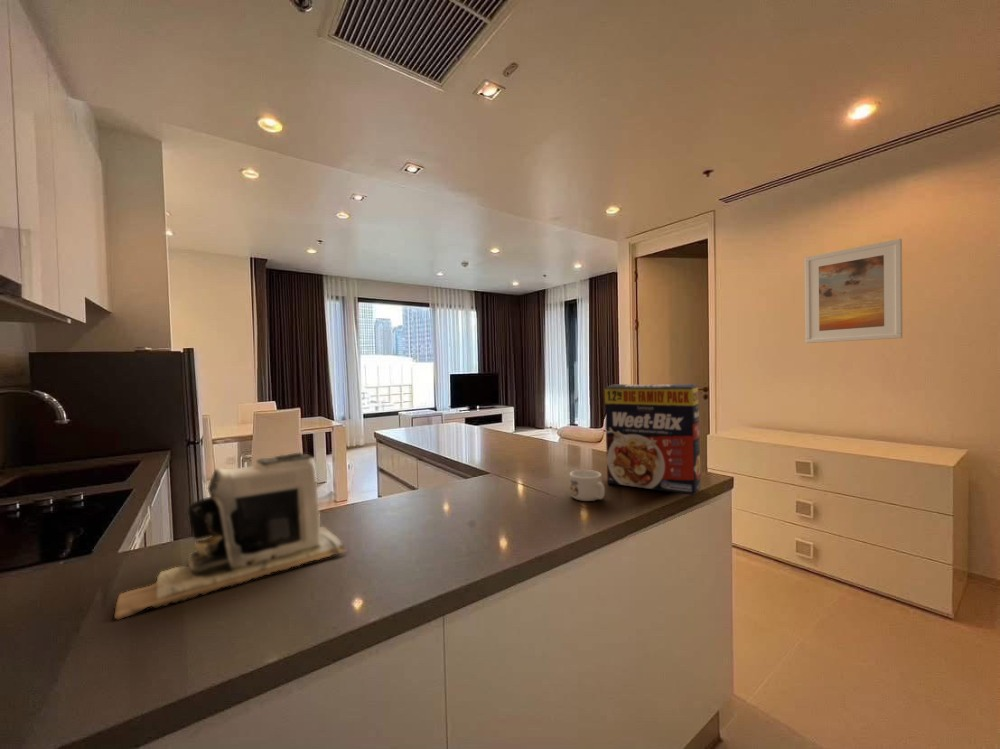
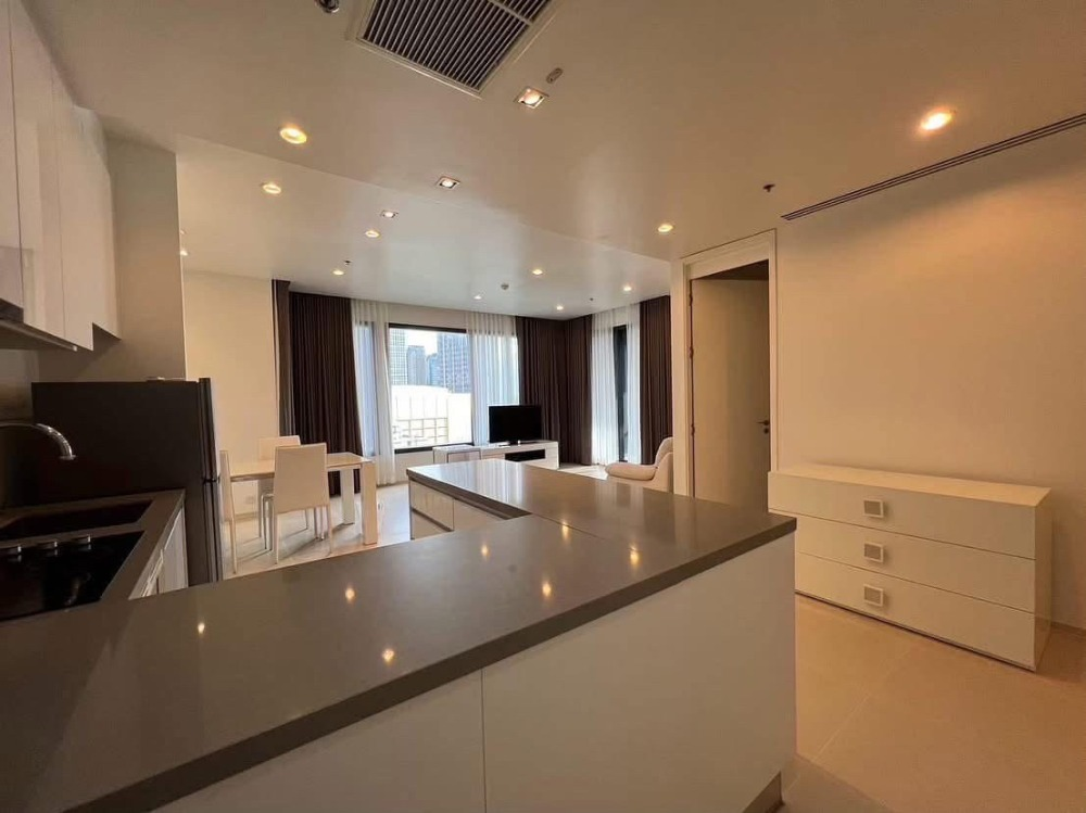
- mug (589, 486)
- cereal box (651, 435)
- coffee maker (251, 514)
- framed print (850, 295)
